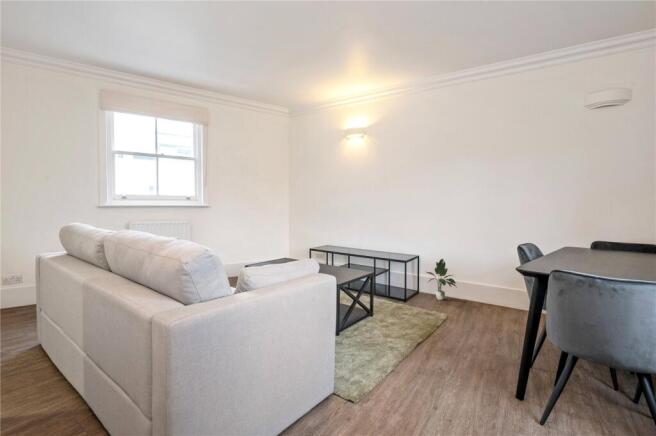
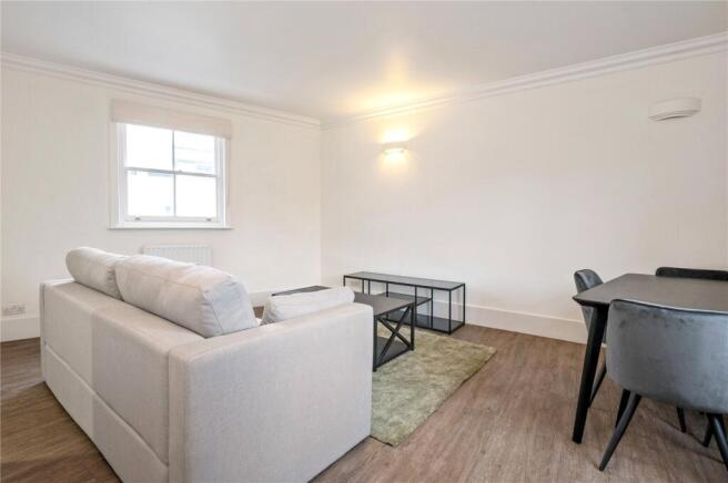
- potted plant (440, 279)
